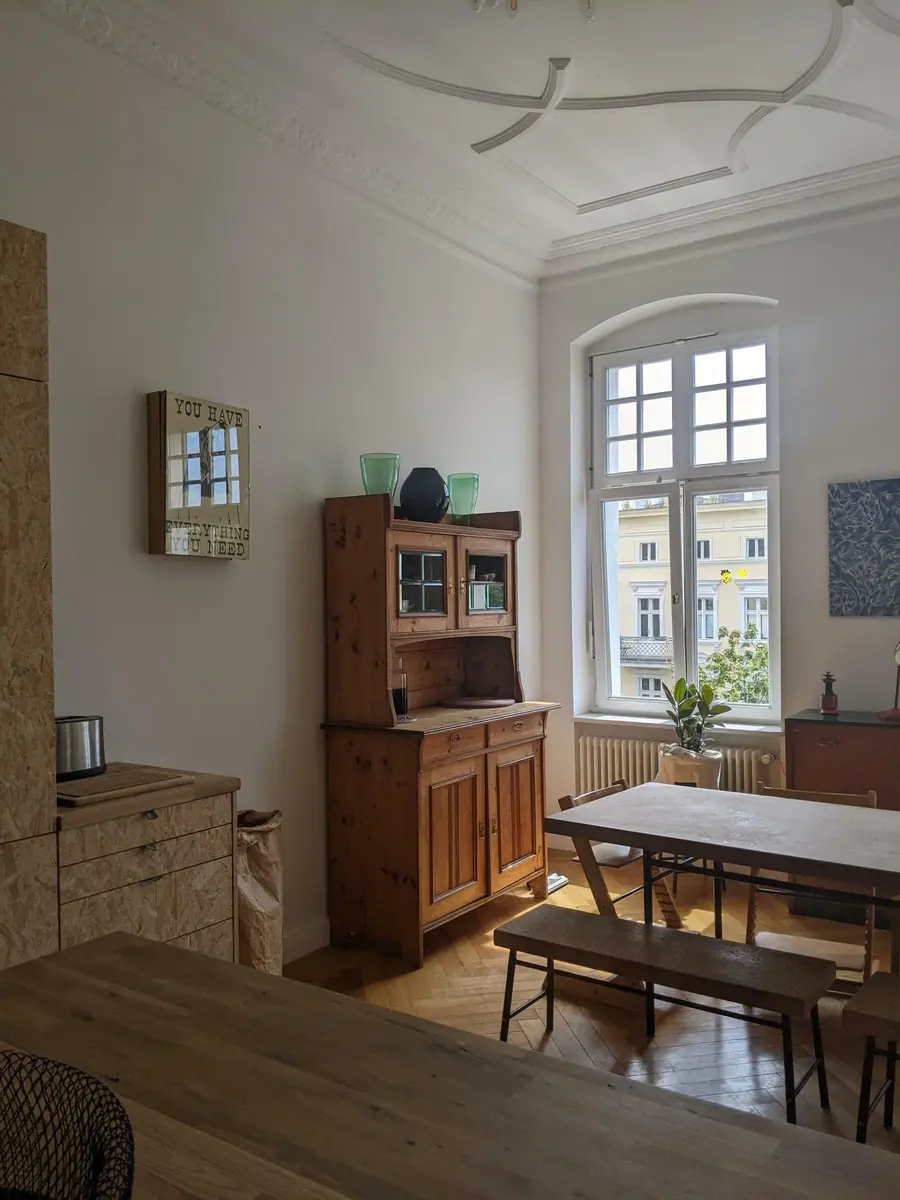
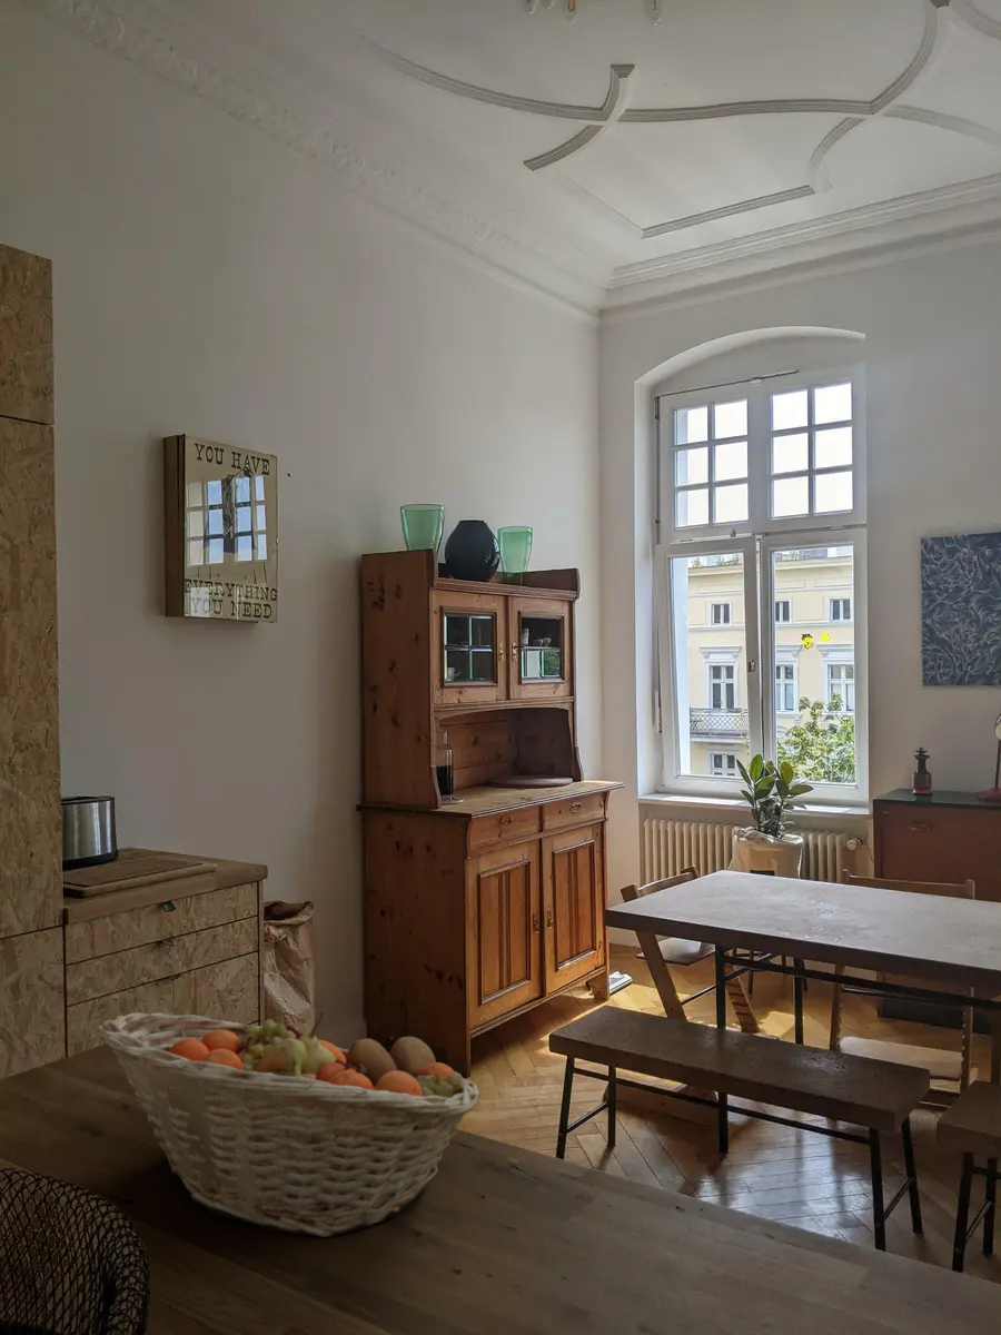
+ fruit basket (288, 1090)
